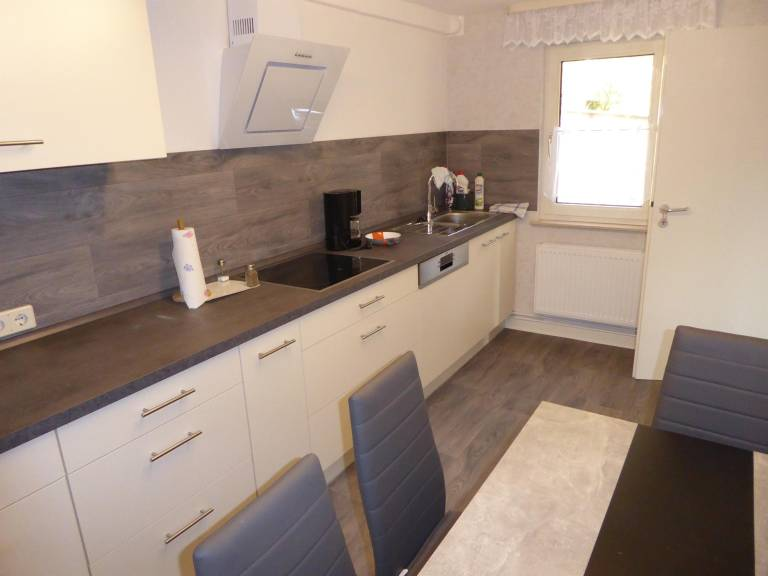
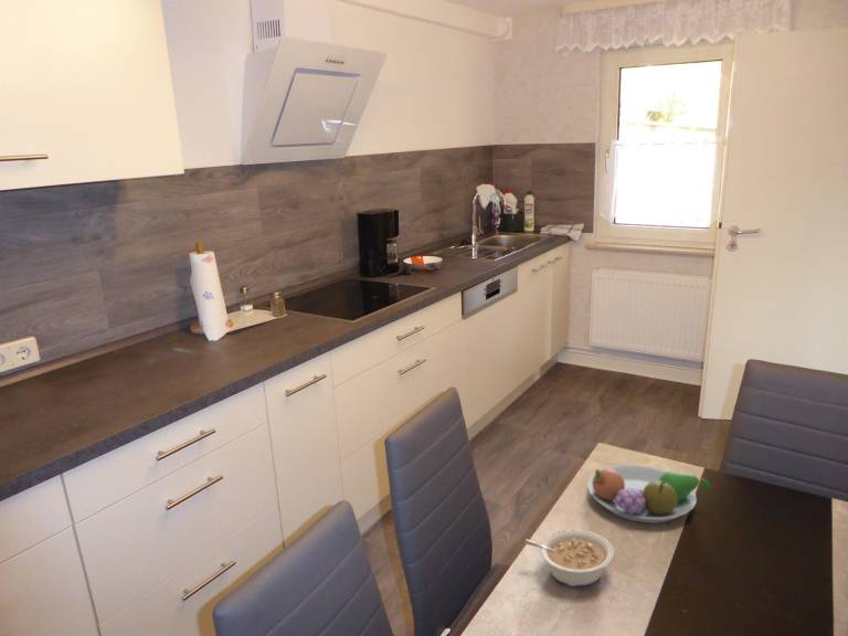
+ legume (573, 559)
+ fruit bowl (645, 483)
